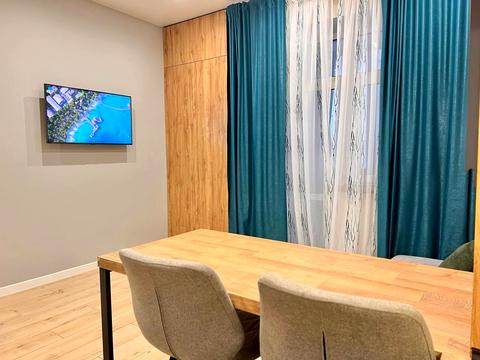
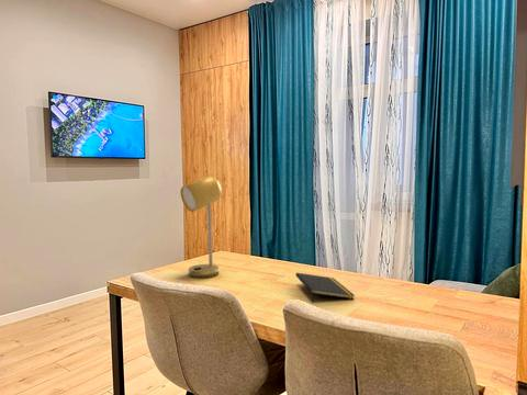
+ notepad (323, 284)
+ desk lamp (208, 222)
